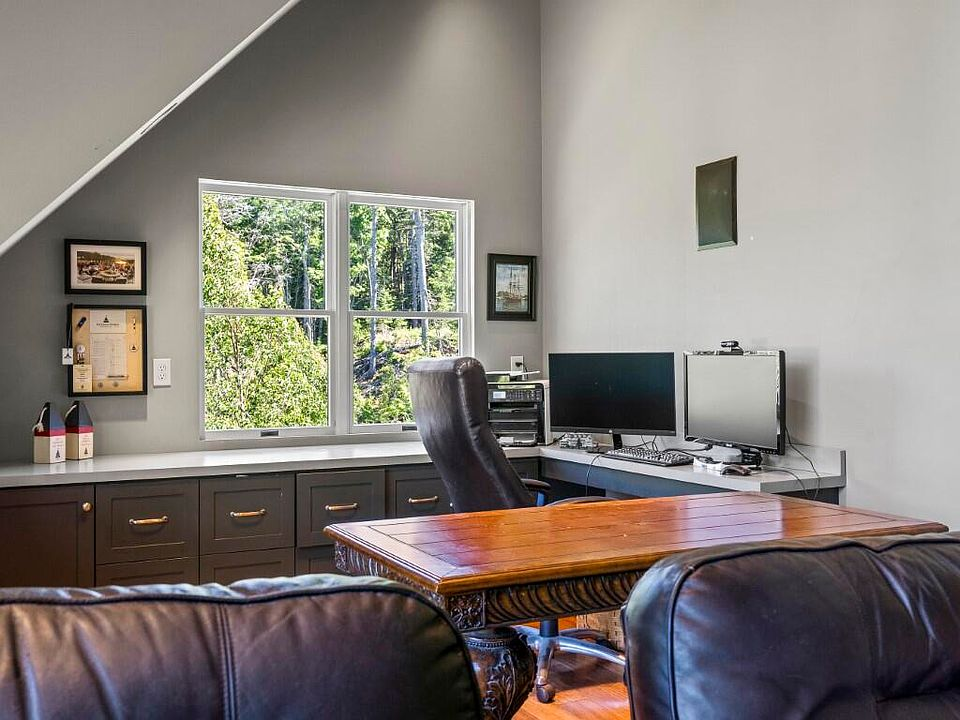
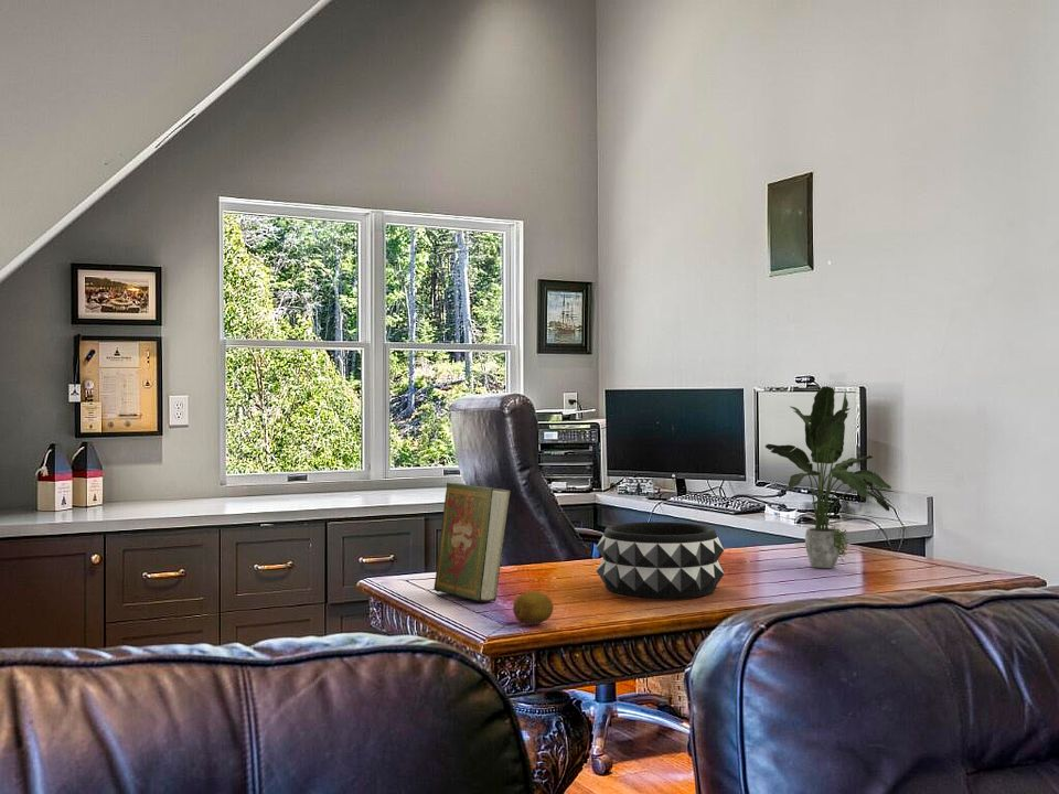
+ book (470, 539)
+ fruit (533, 608)
+ potted plant (828, 476)
+ decorative bowl (660, 558)
